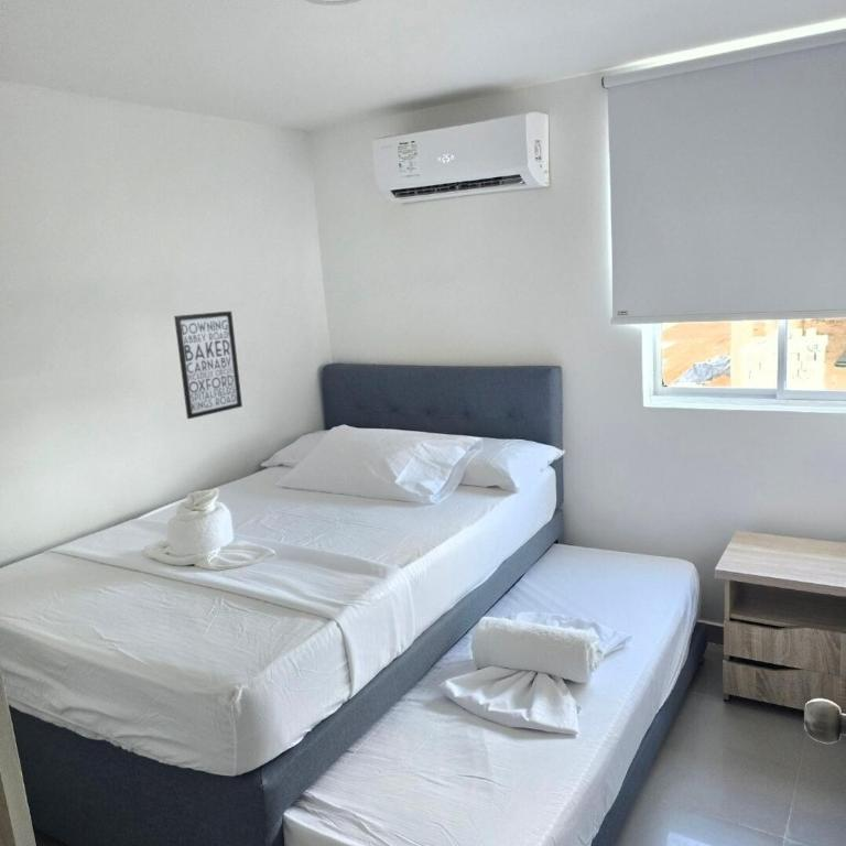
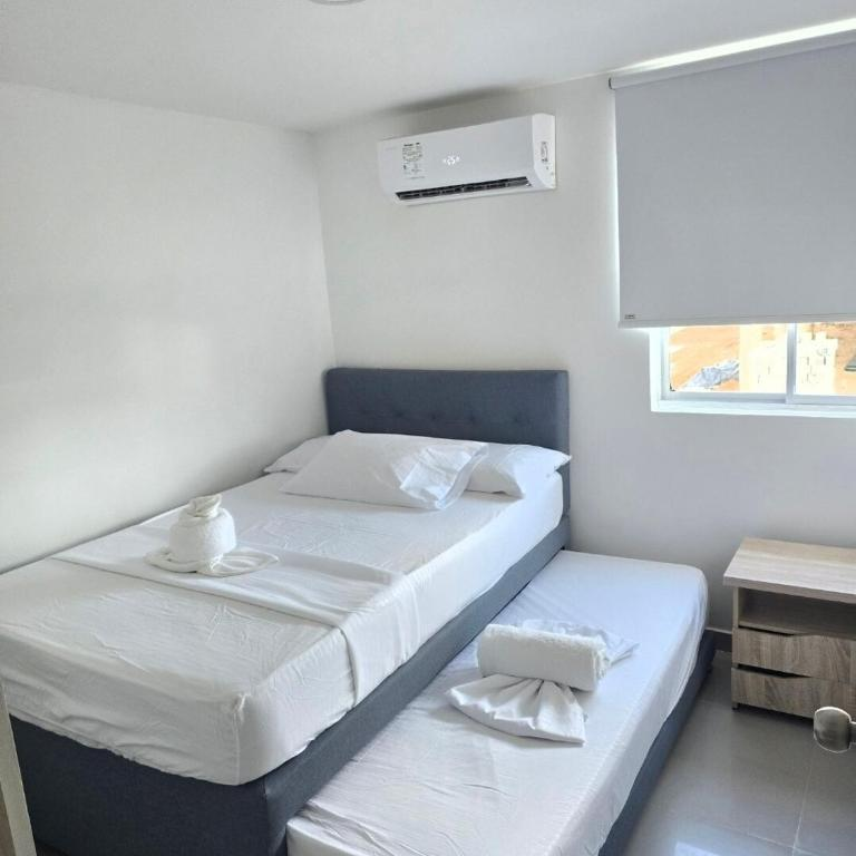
- wall art (209, 364)
